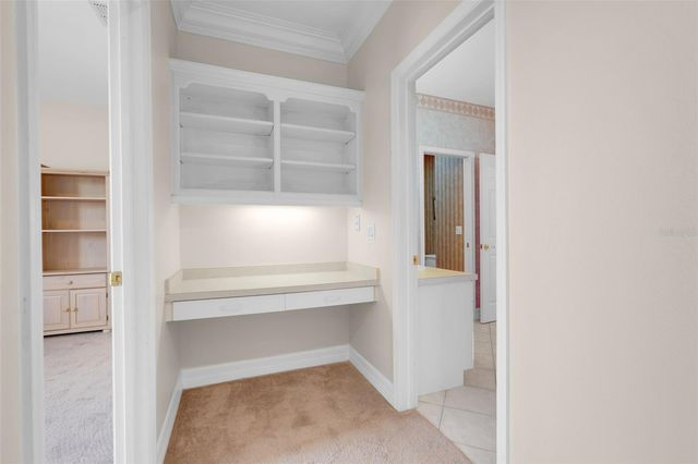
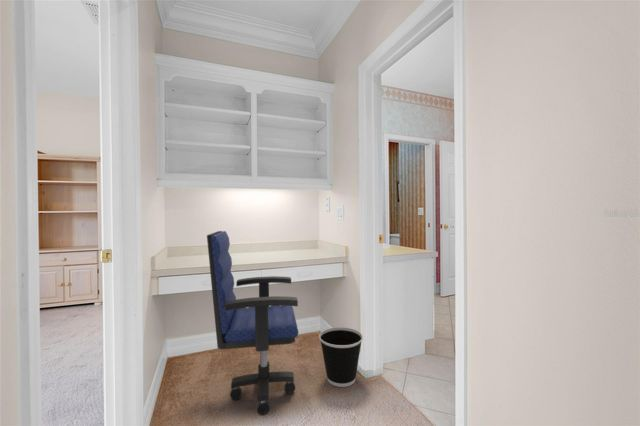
+ wastebasket (341, 357)
+ office chair (255, 314)
